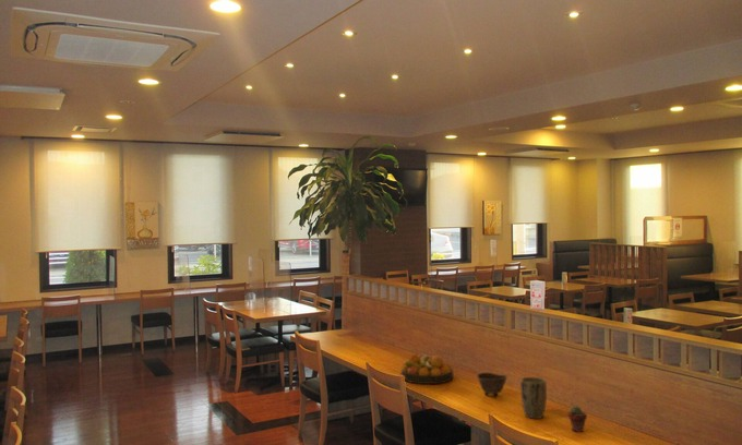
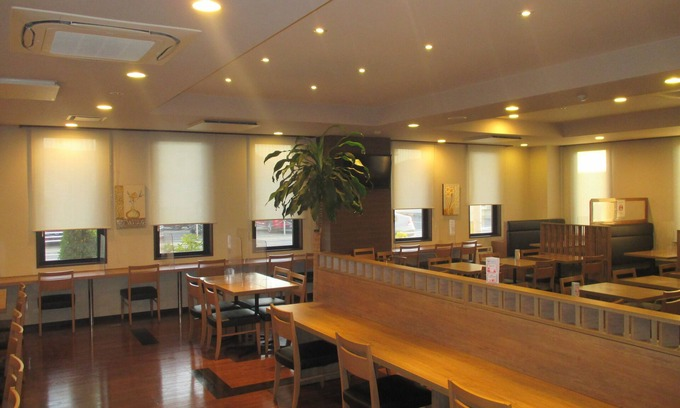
- potted succulent (577, 418)
- bowl (492, 385)
- plant pot (534, 398)
- fruit bowl (427, 365)
